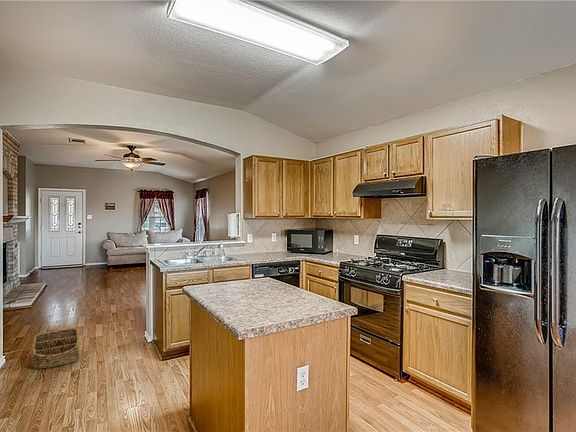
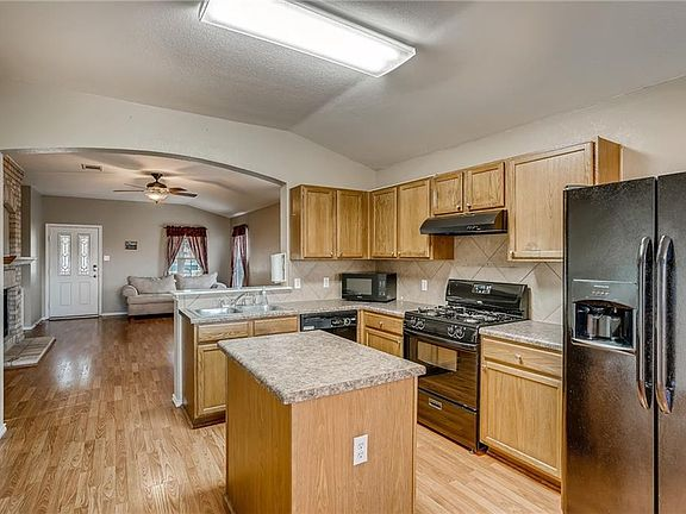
- basket (56, 347)
